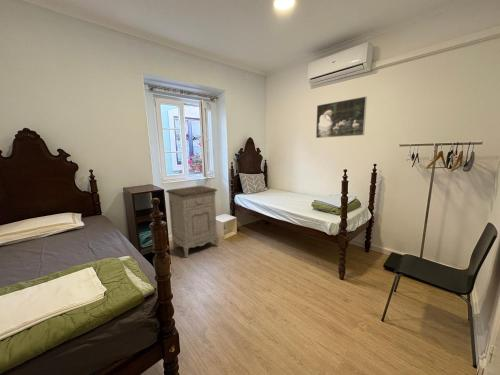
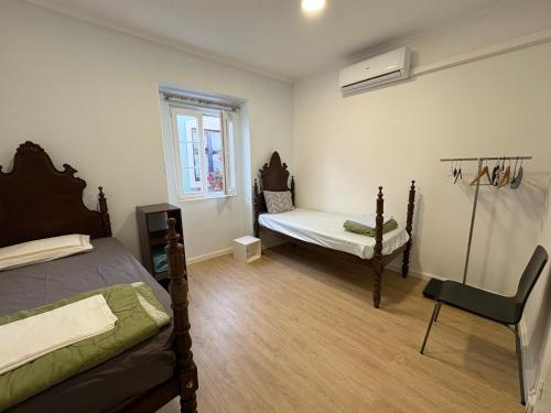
- nightstand (195, 219)
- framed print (339, 119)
